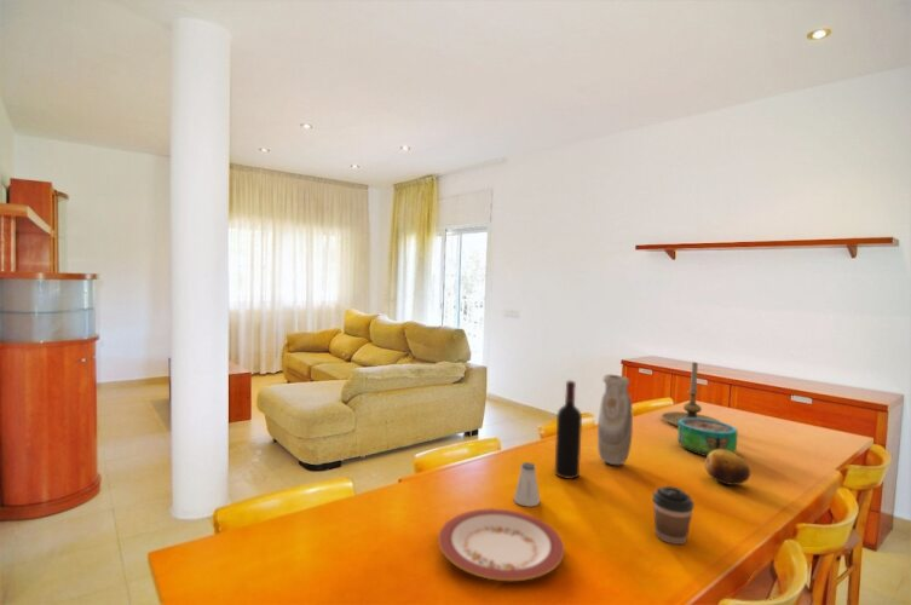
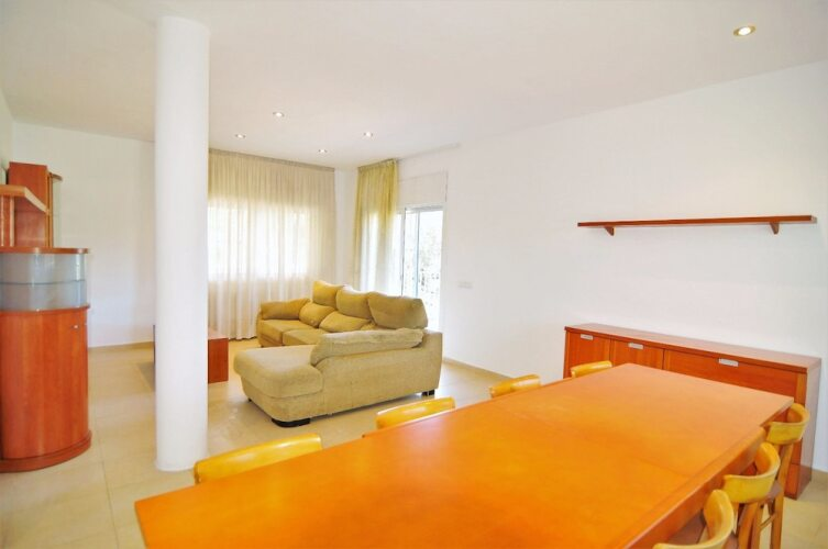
- decorative bowl (707, 436)
- vase (615, 419)
- plate (500, 543)
- wine bottle (569, 427)
- candle holder (692, 392)
- coffee cup (671, 512)
- fruit (726, 466)
- saltshaker (527, 482)
